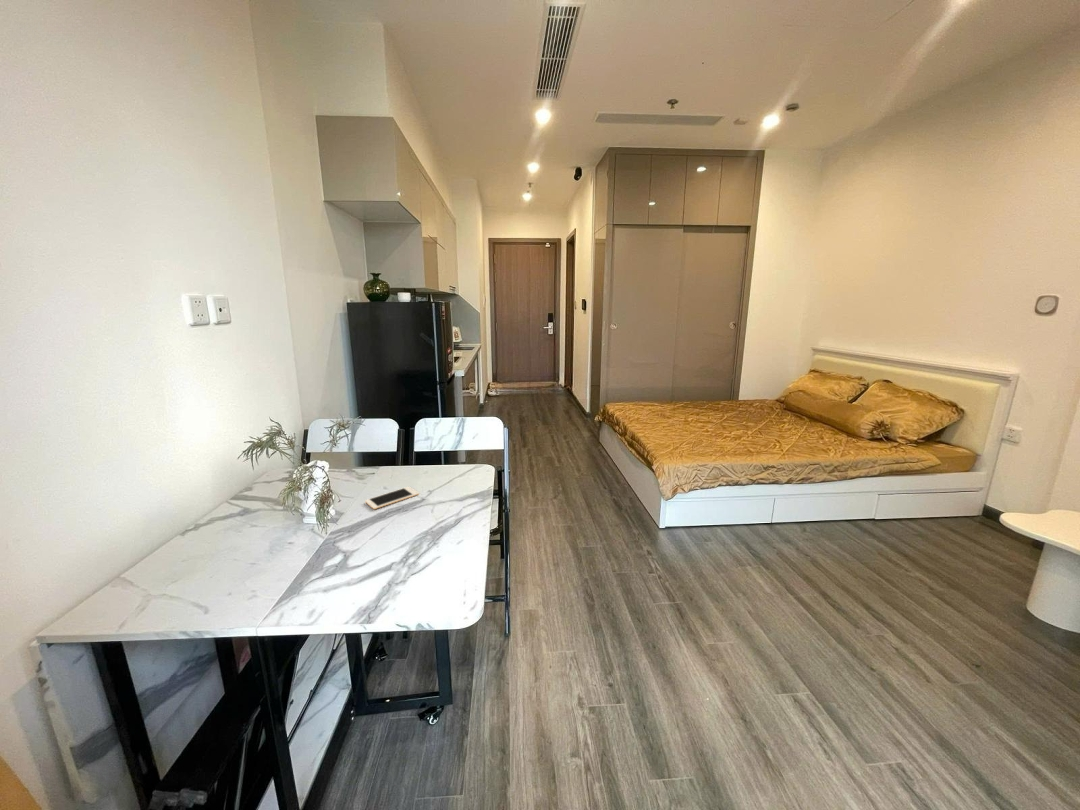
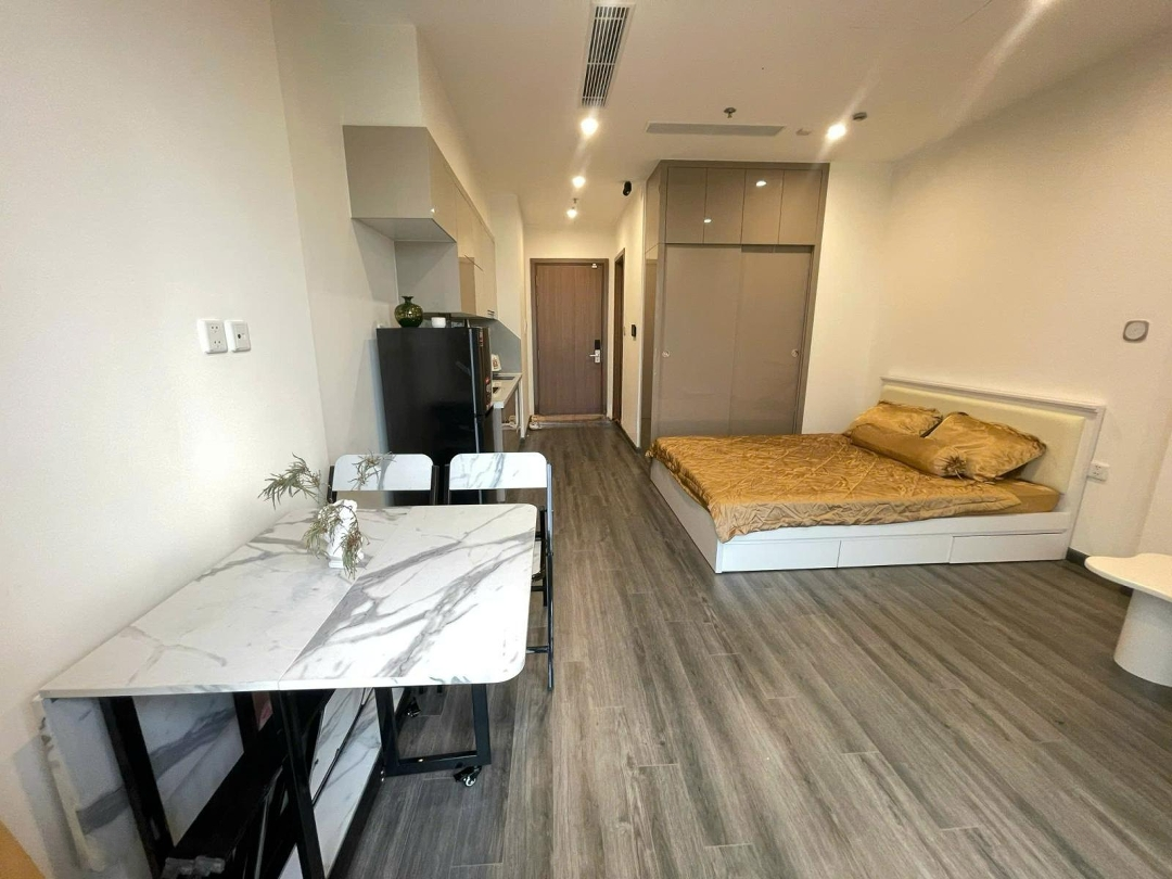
- cell phone (392, 497)
